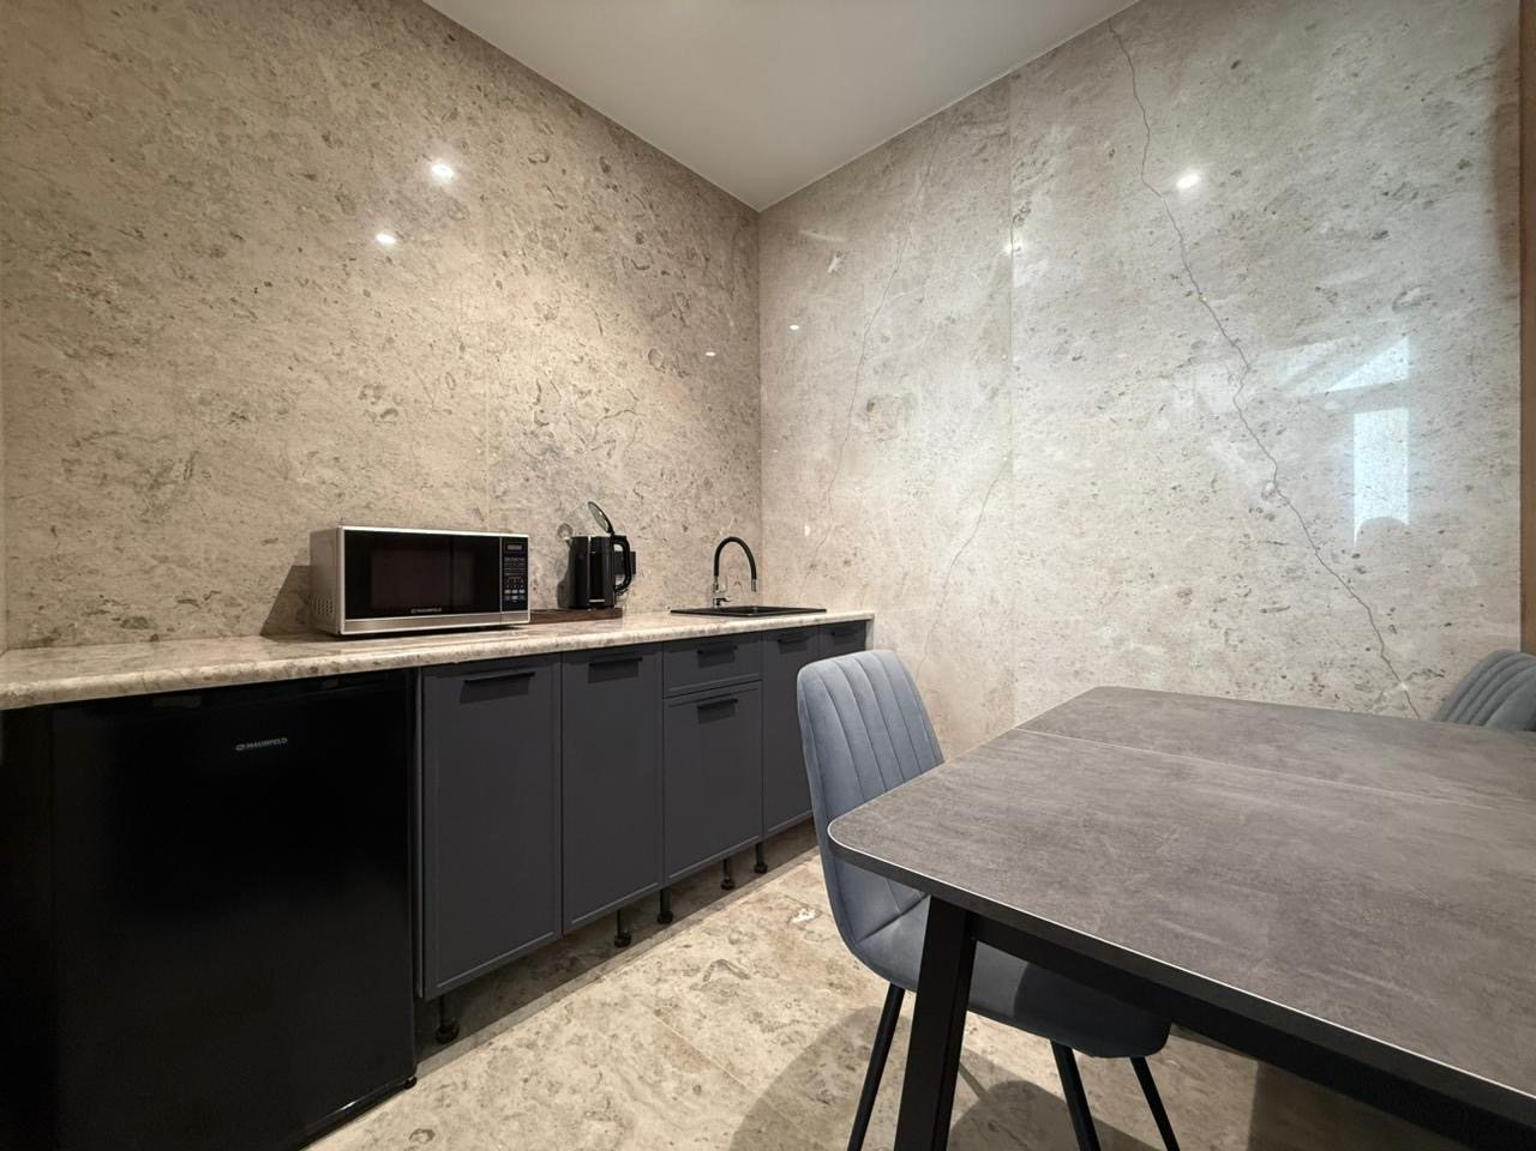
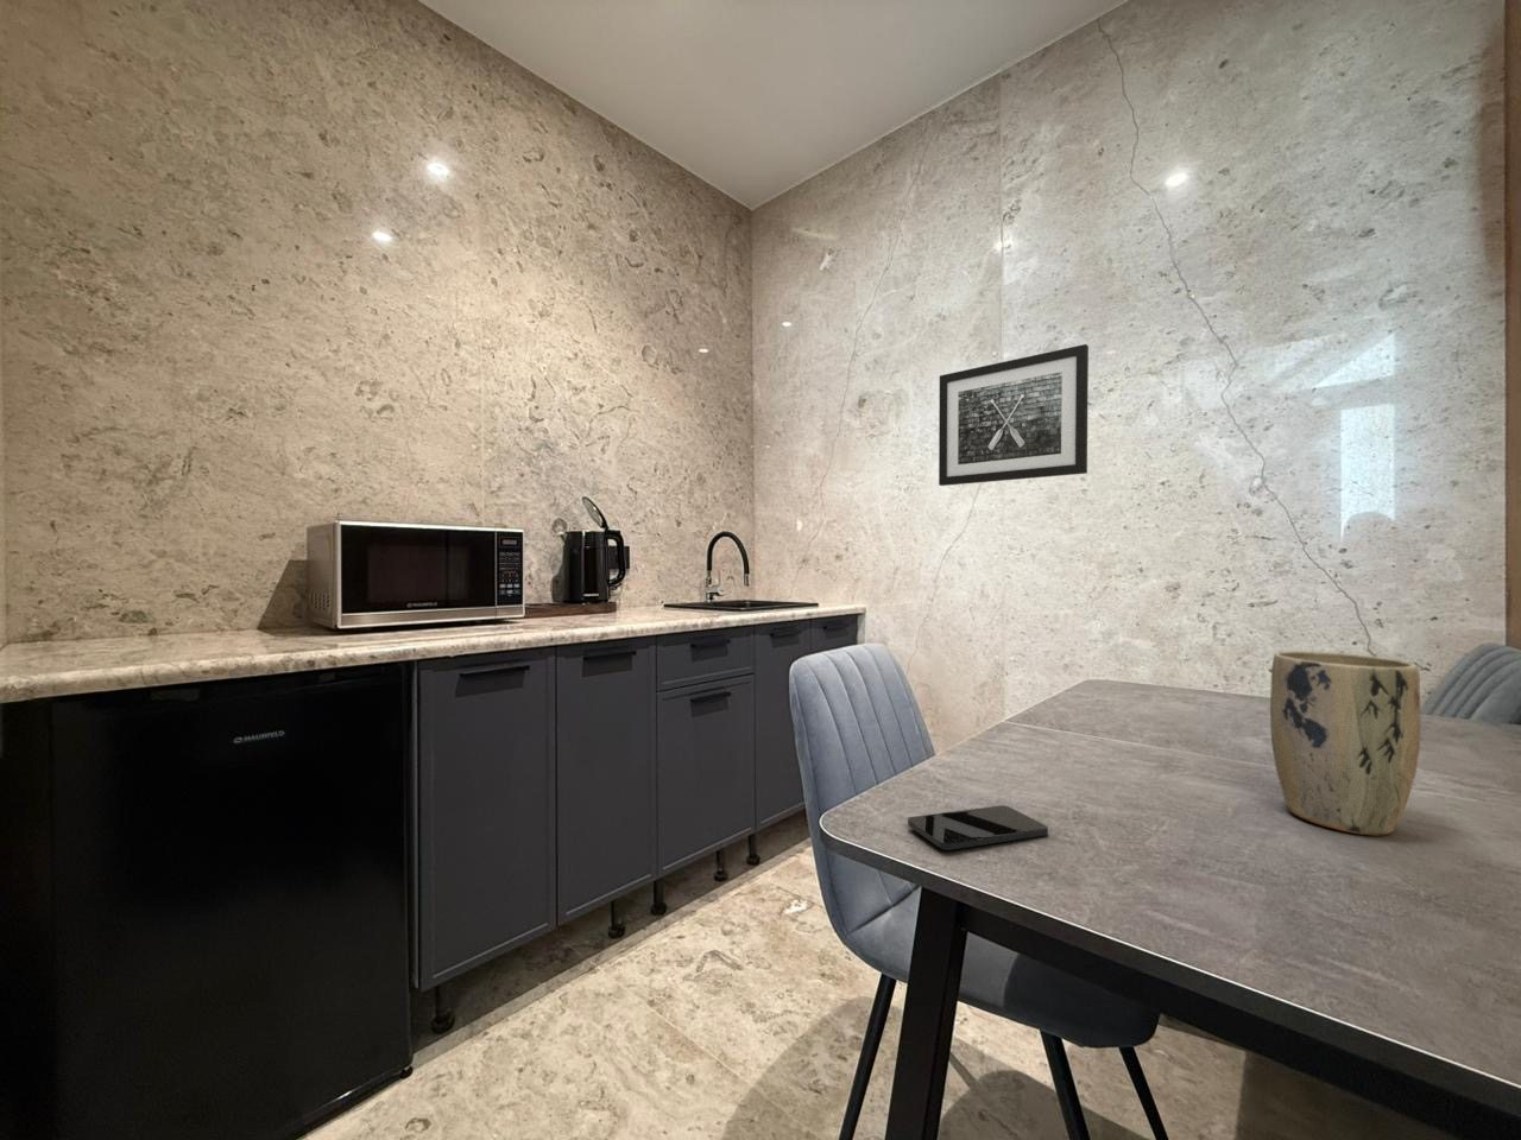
+ smartphone (977, 825)
+ wall art (1007, 420)
+ plant pot (1339, 739)
